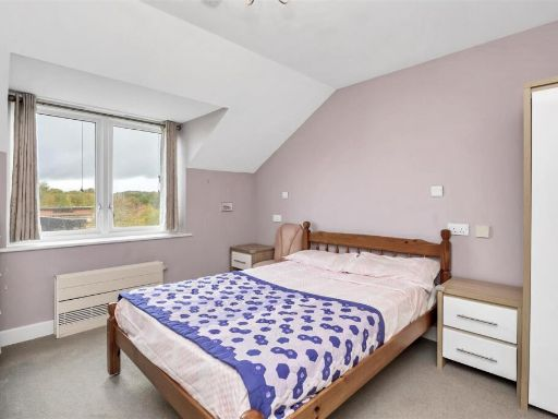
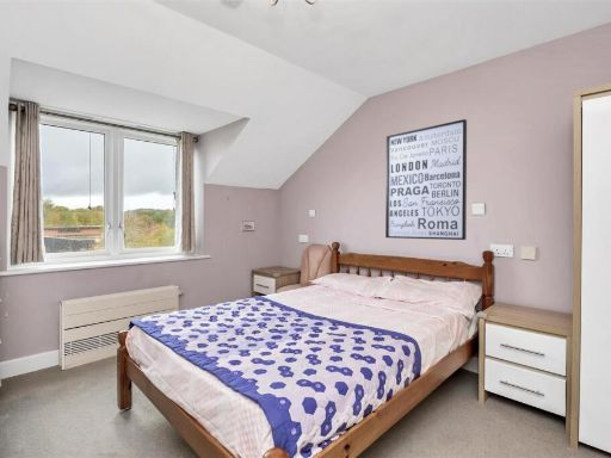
+ wall art (422, 184)
